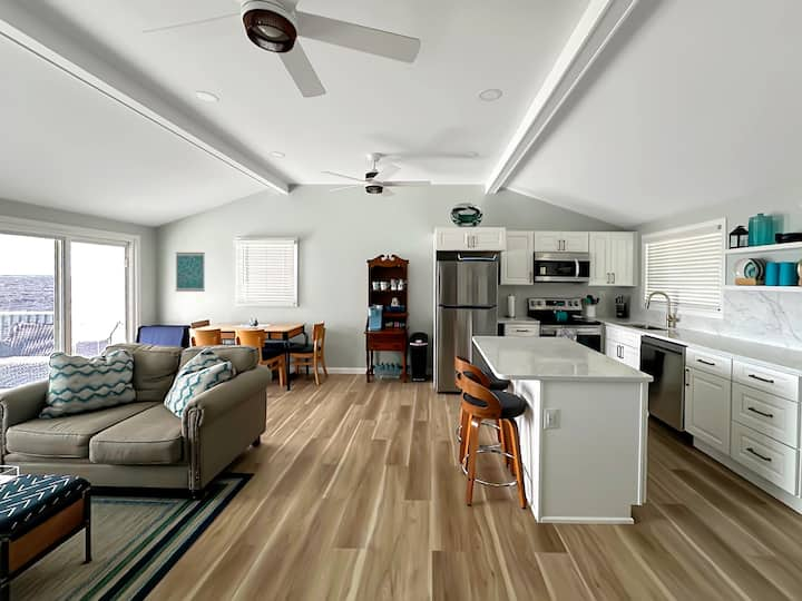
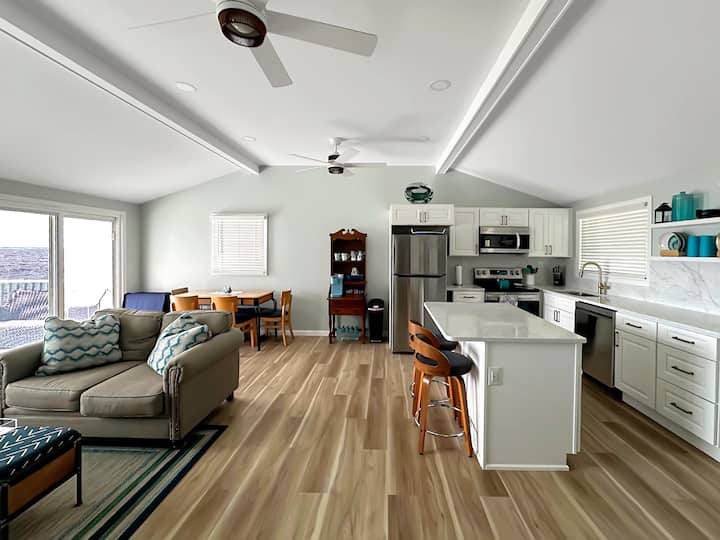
- wall art (189, 272)
